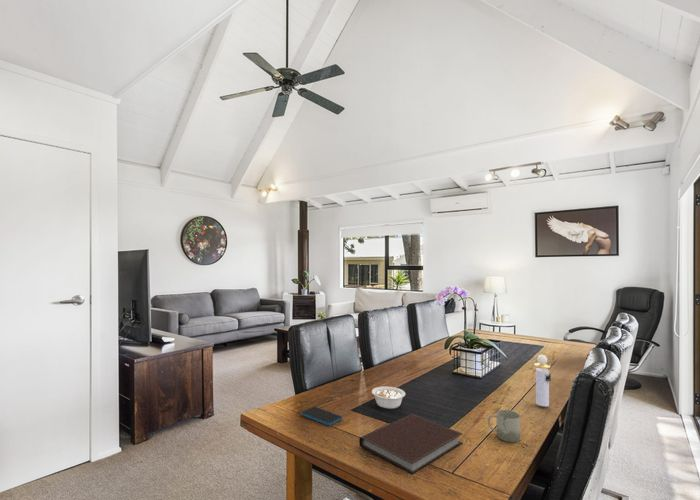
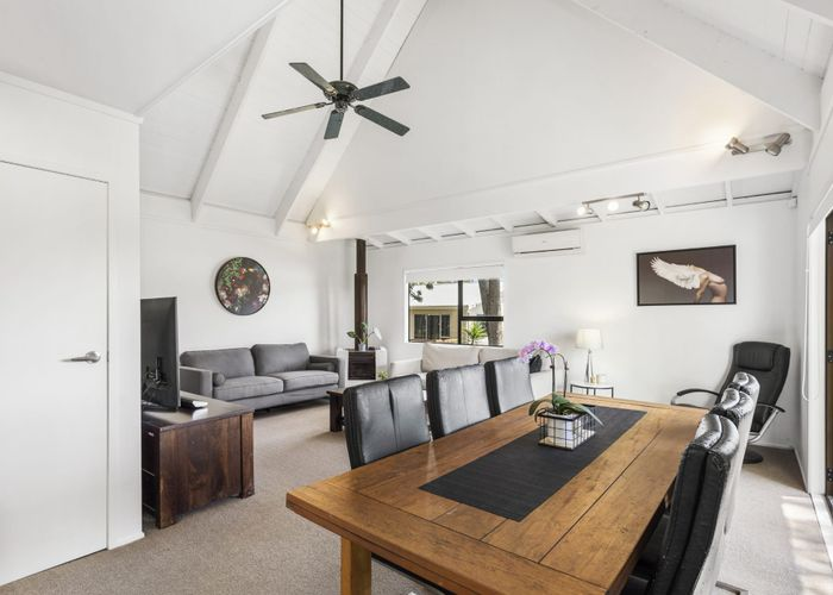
- notebook (411, 439)
- smartphone (321, 415)
- legume (389, 397)
- perfume bottle (542, 380)
- cup (503, 424)
